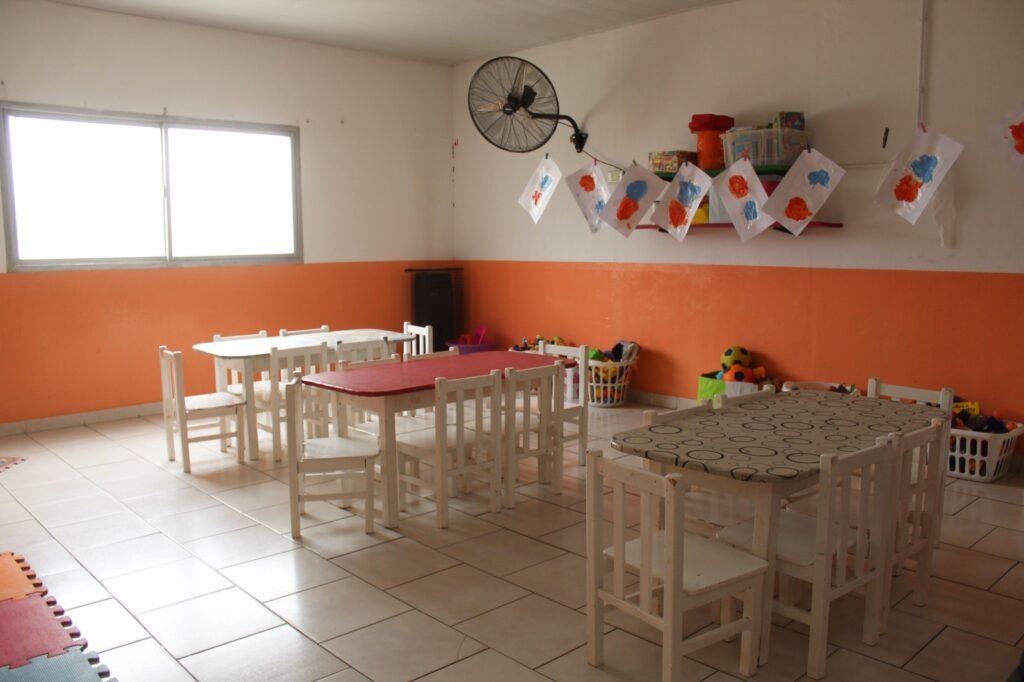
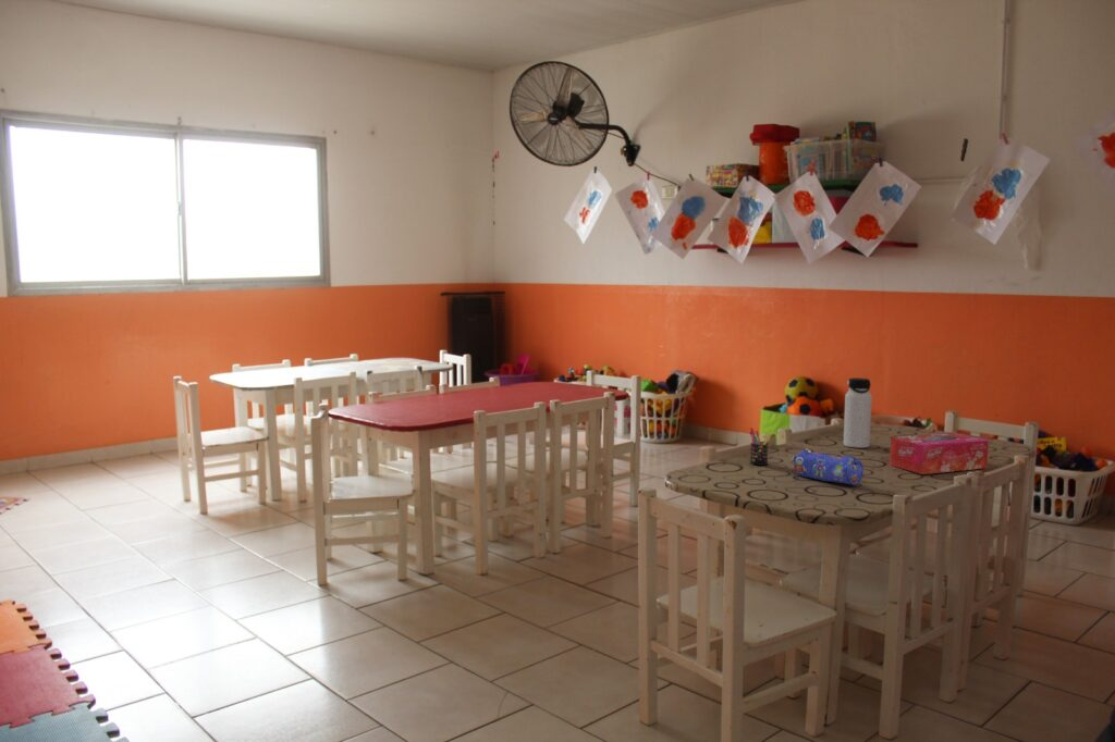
+ tissue box (939, 453)
+ water bottle (857, 411)
+ pencil case (828, 466)
+ pen holder (758, 446)
